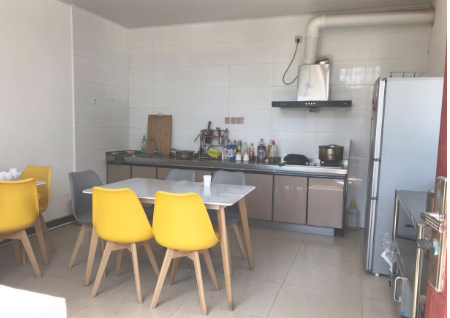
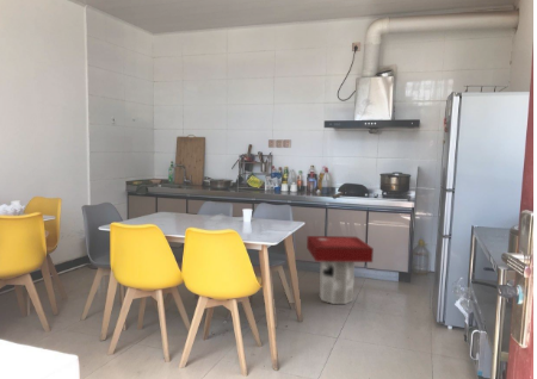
+ side table (337, 269)
